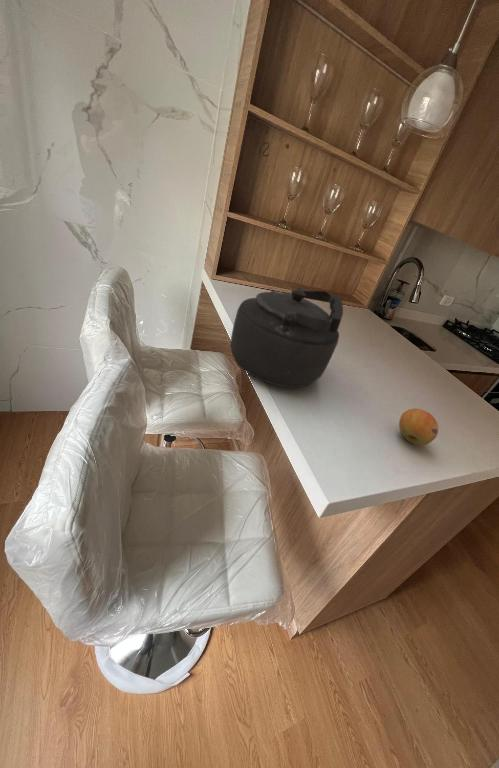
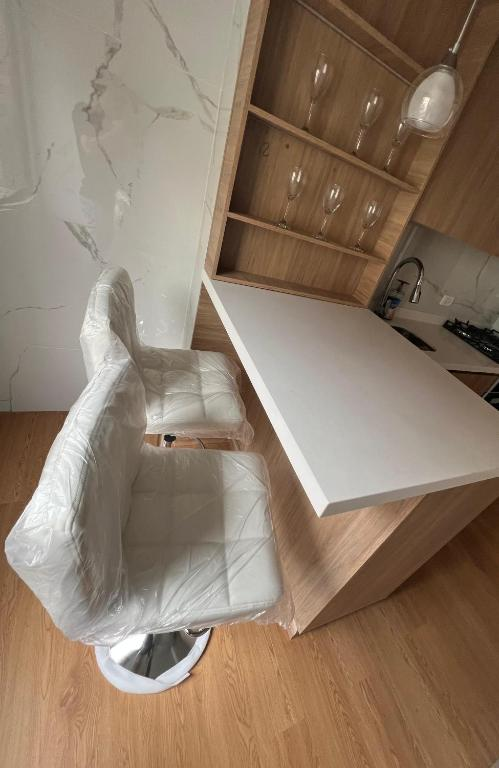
- kettle (288, 329)
- fruit (418, 426)
